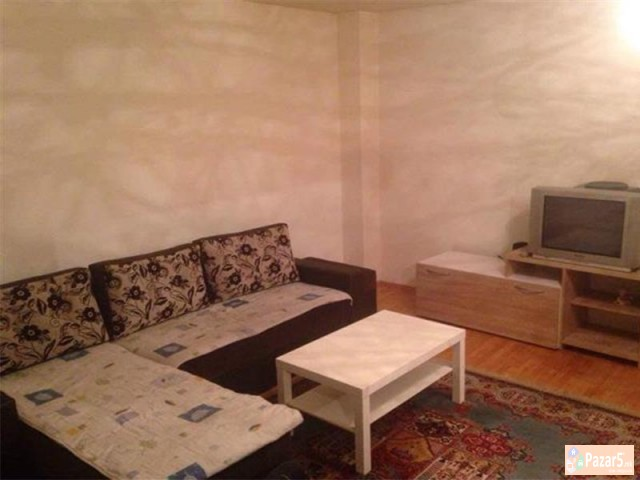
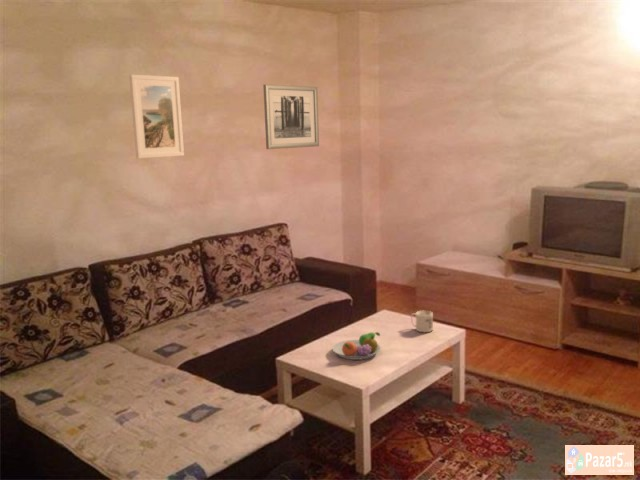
+ fruit bowl (358, 343)
+ mug (421, 321)
+ wall art (292, 117)
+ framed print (157, 116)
